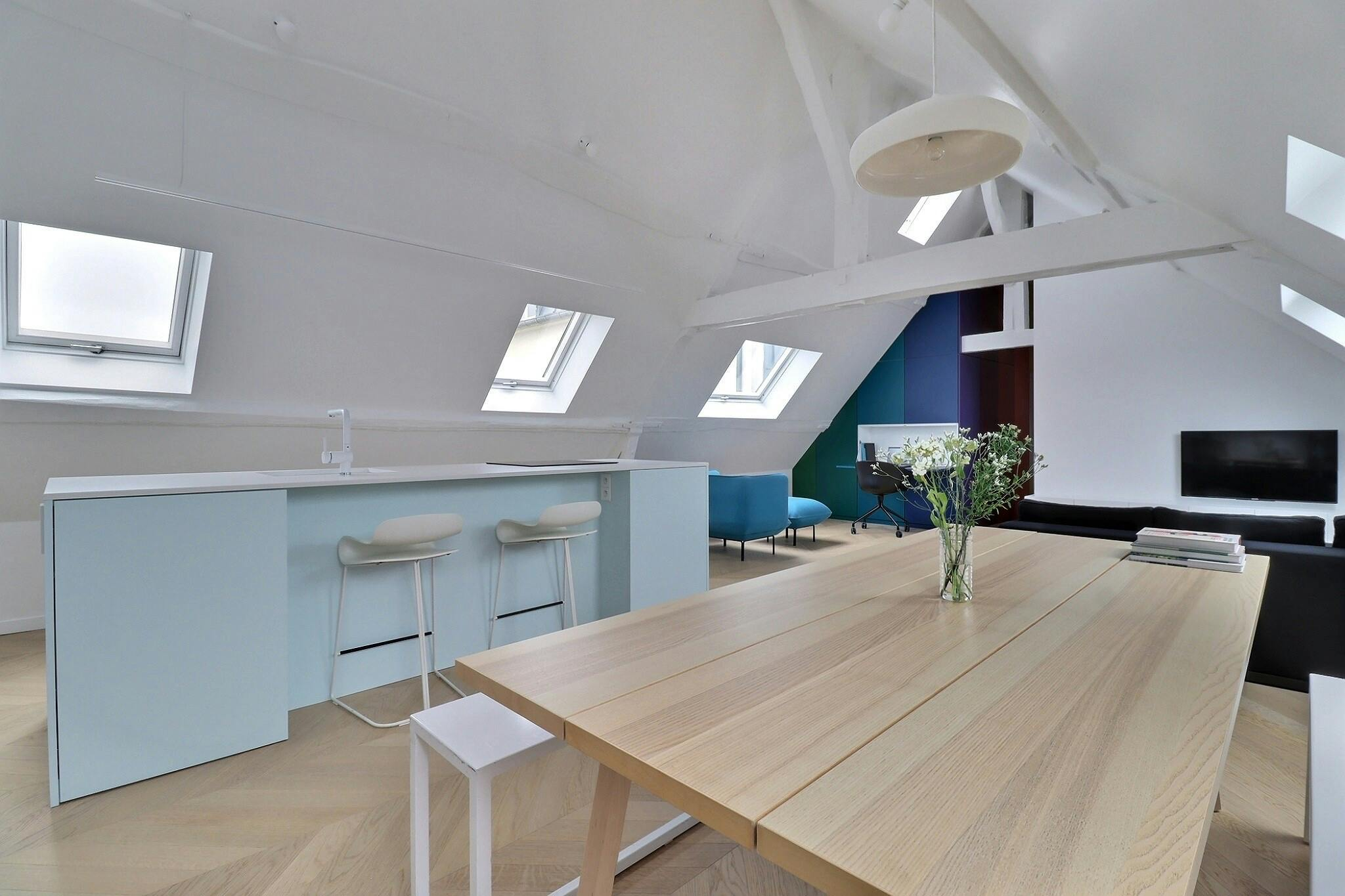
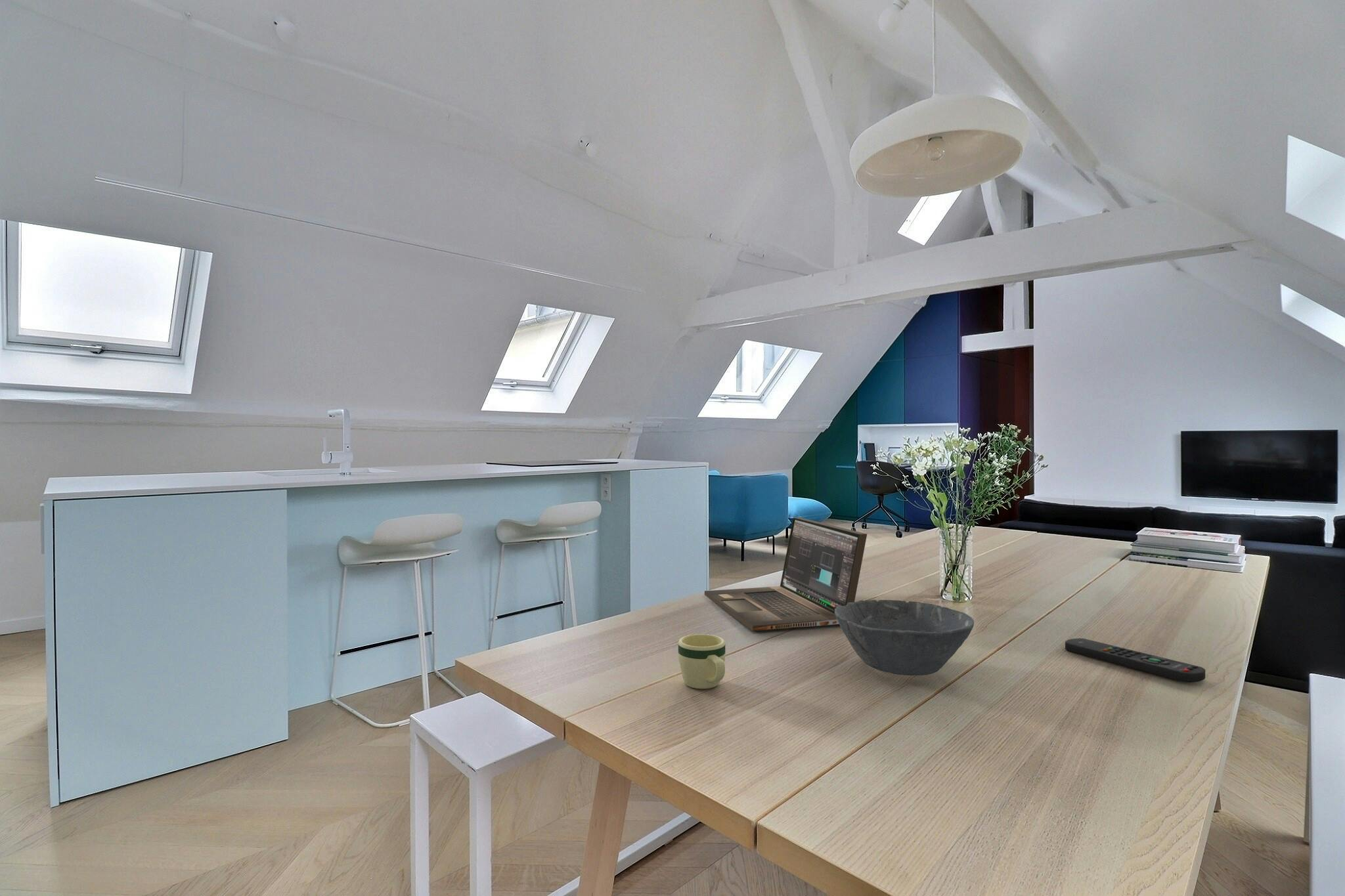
+ bowl (902, 639)
+ remote control (1130, 658)
+ laptop (783, 566)
+ mug (706, 664)
